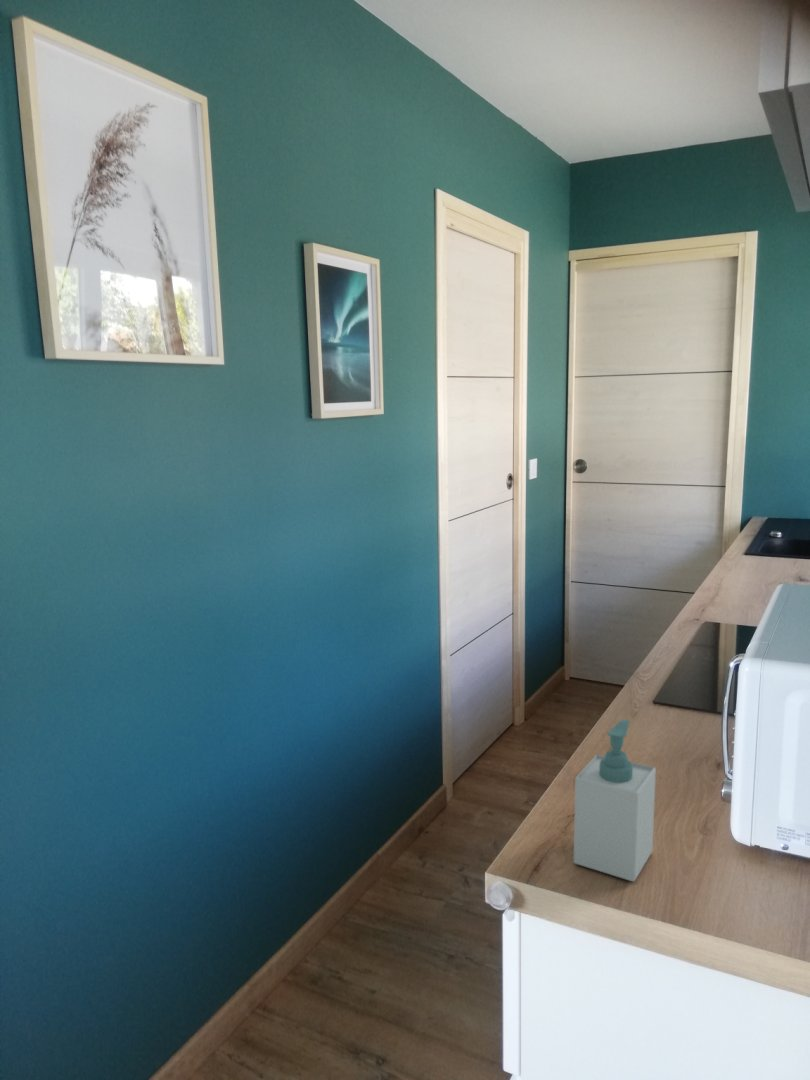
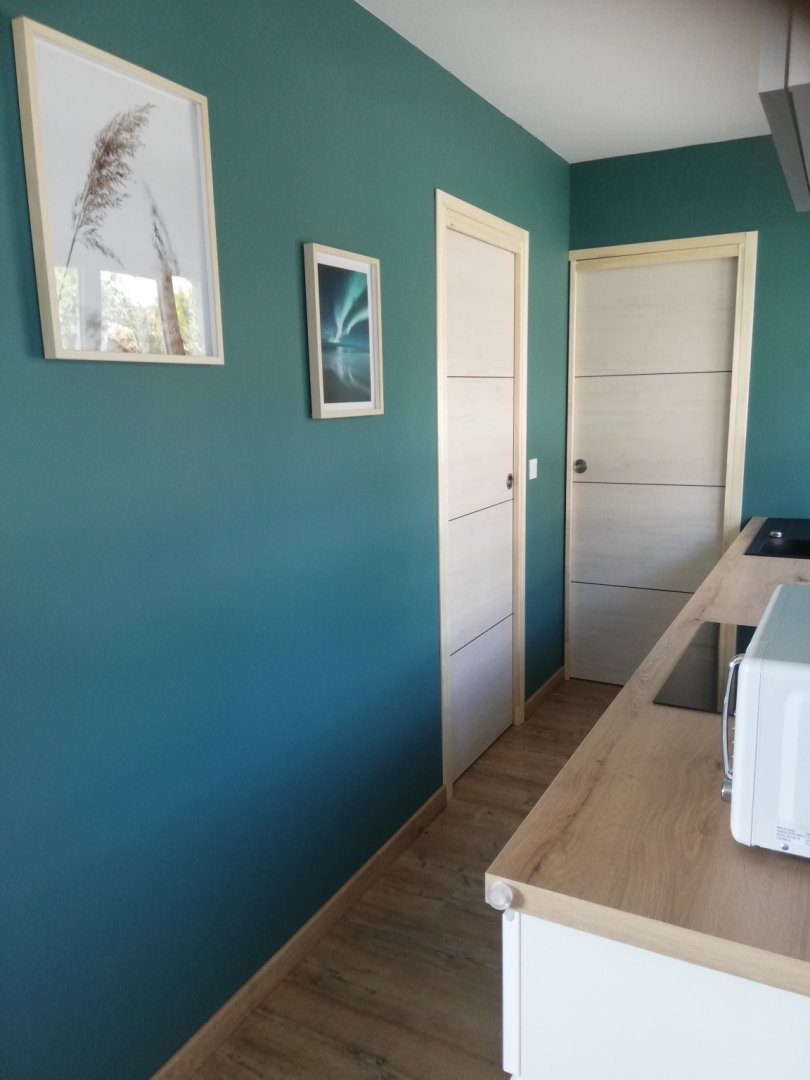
- soap bottle (615, 794)
